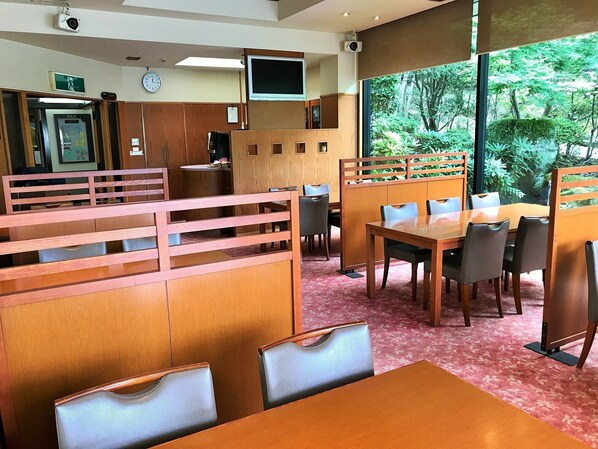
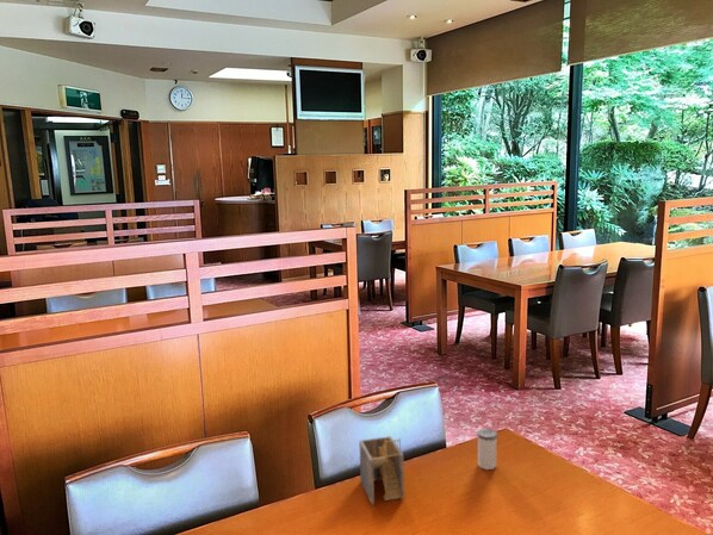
+ napkin holder (380, 461)
+ salt shaker (486, 448)
